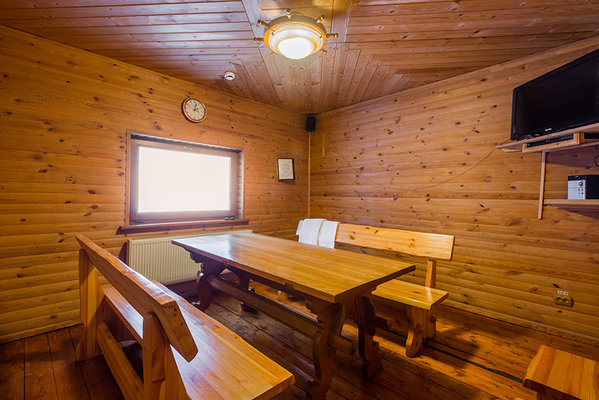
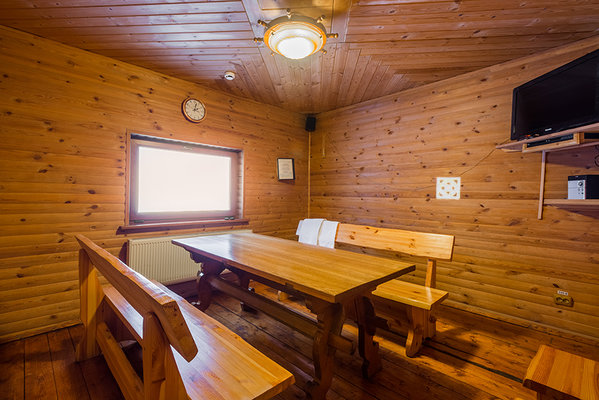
+ wall ornament (447, 188)
